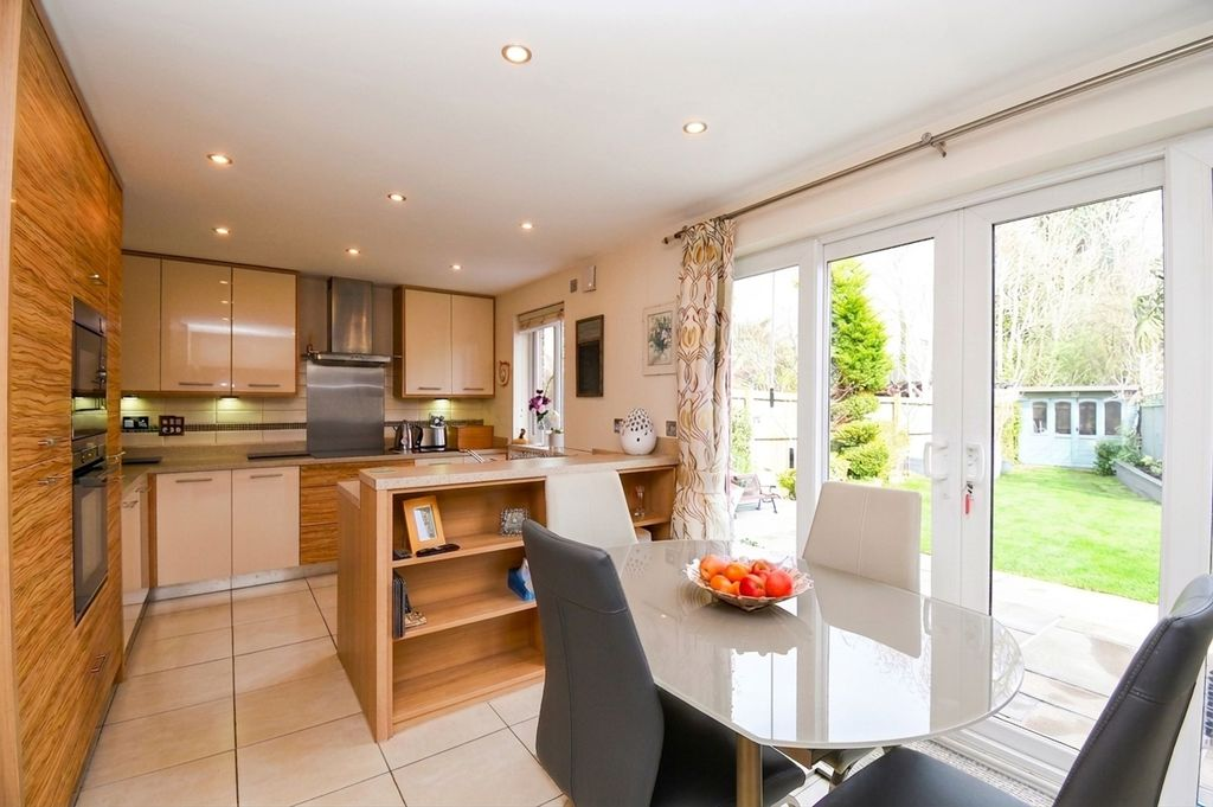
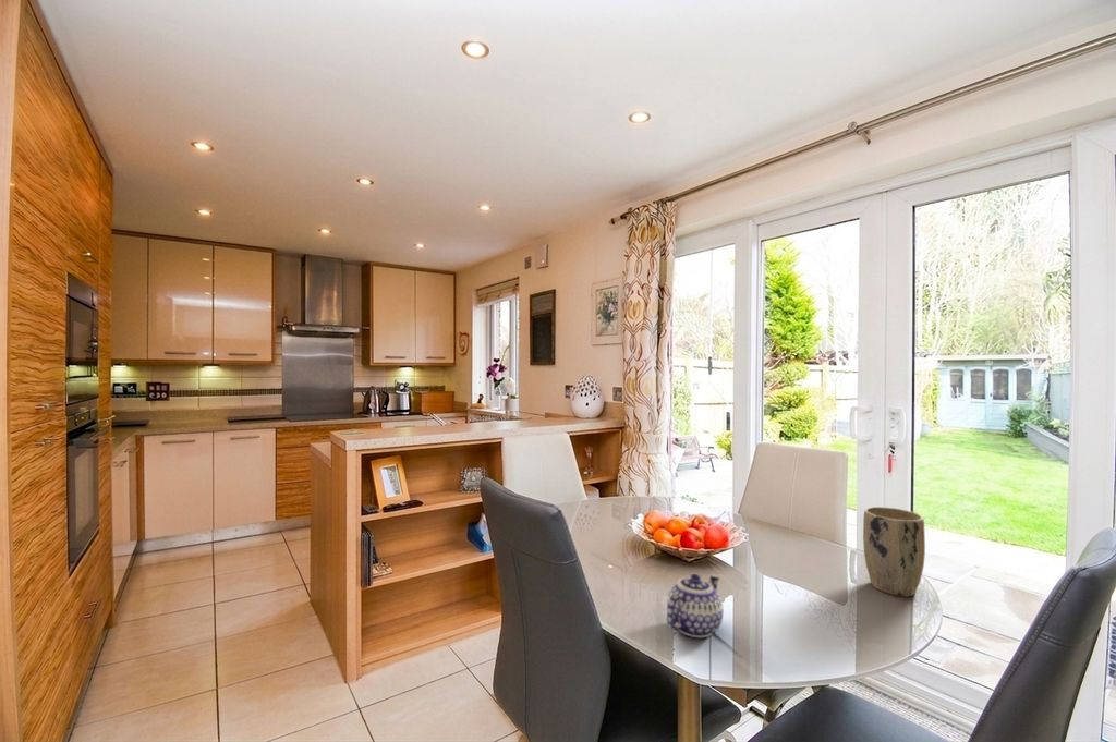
+ teapot (694, 601)
+ plant pot (893, 550)
